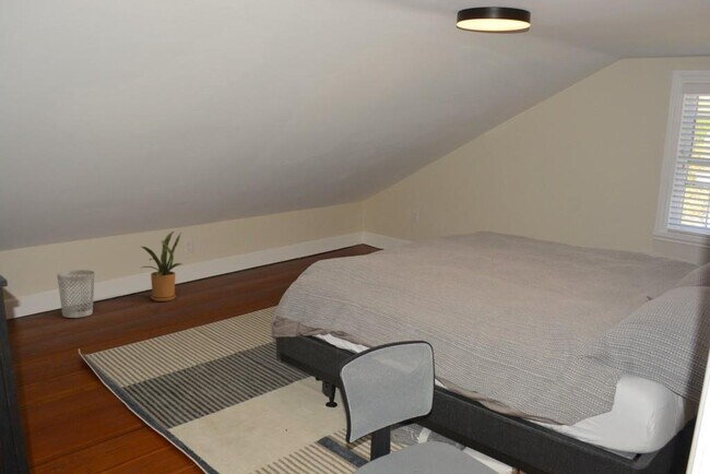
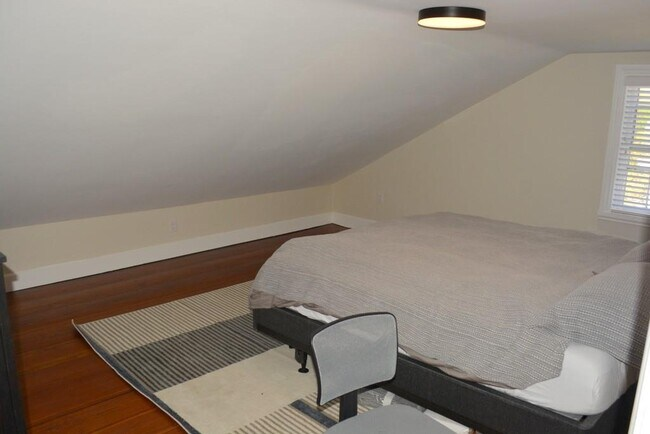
- house plant (159, 265)
- wastebasket (76, 294)
